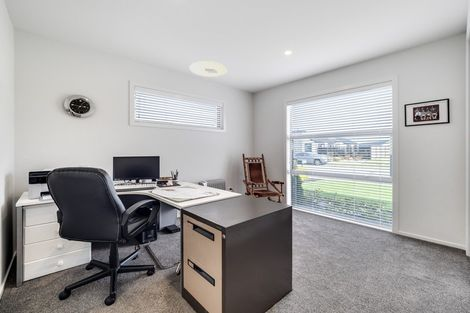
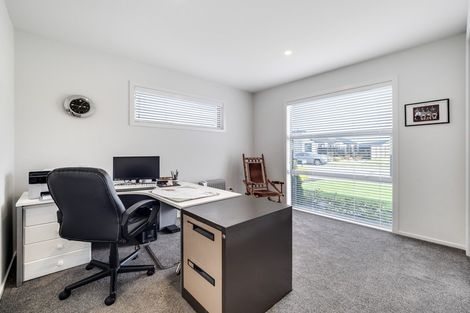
- ceiling light (208, 67)
